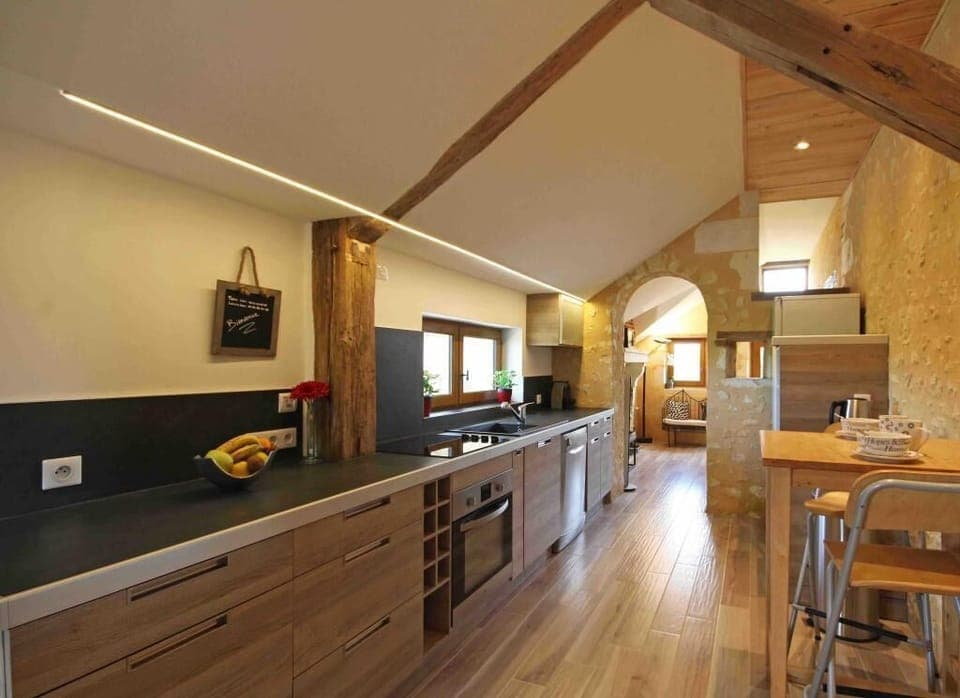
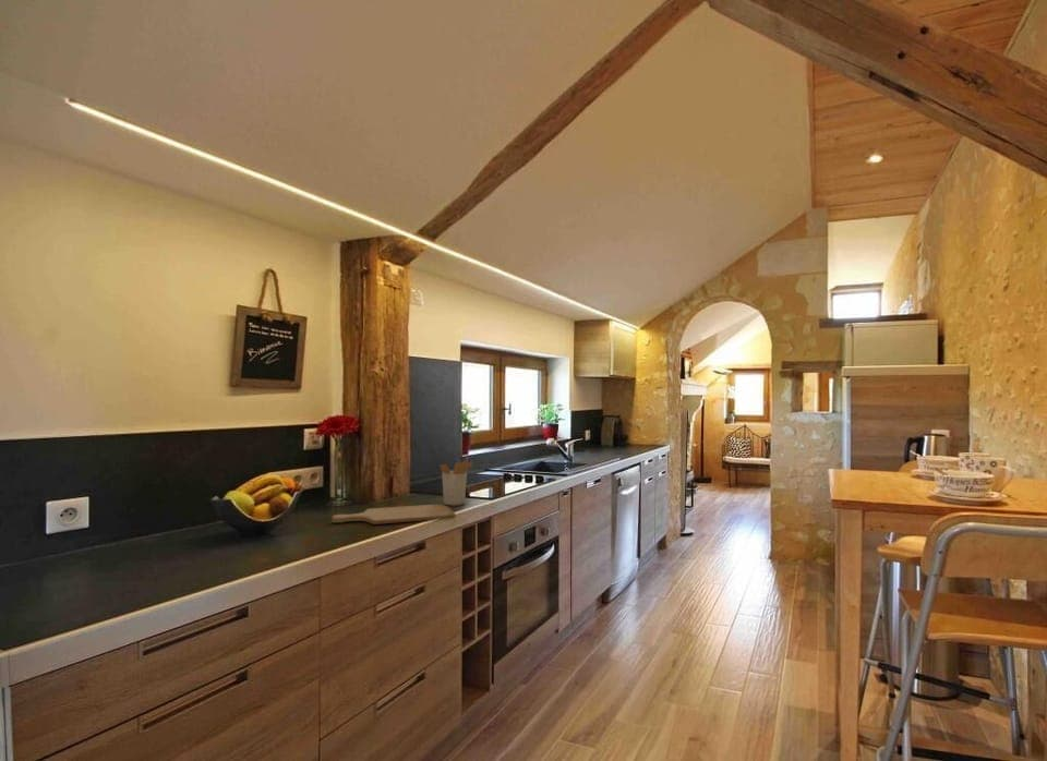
+ utensil holder (457, 481)
+ chopping board (393, 515)
